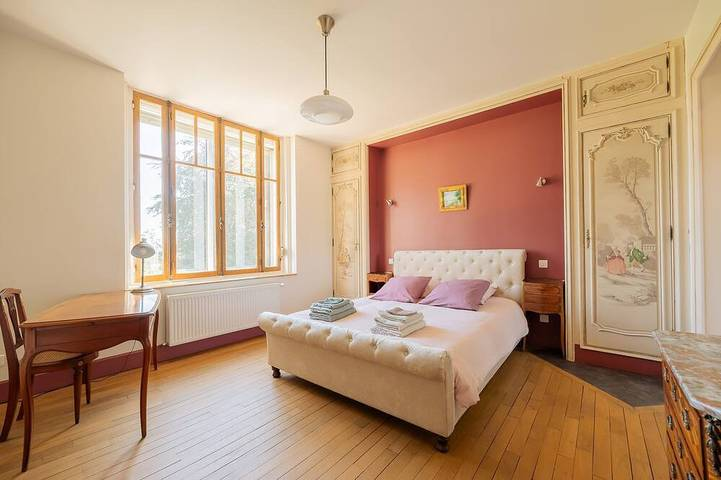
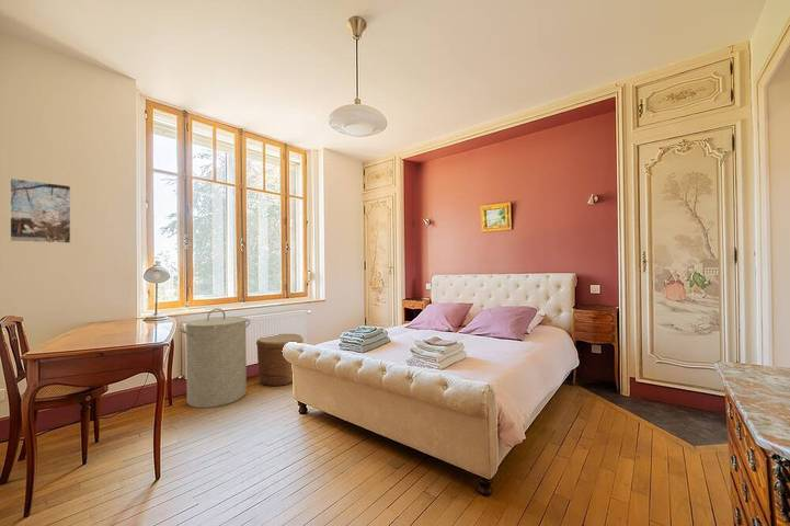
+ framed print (41, 211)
+ basket (279, 358)
+ laundry hamper (217, 352)
